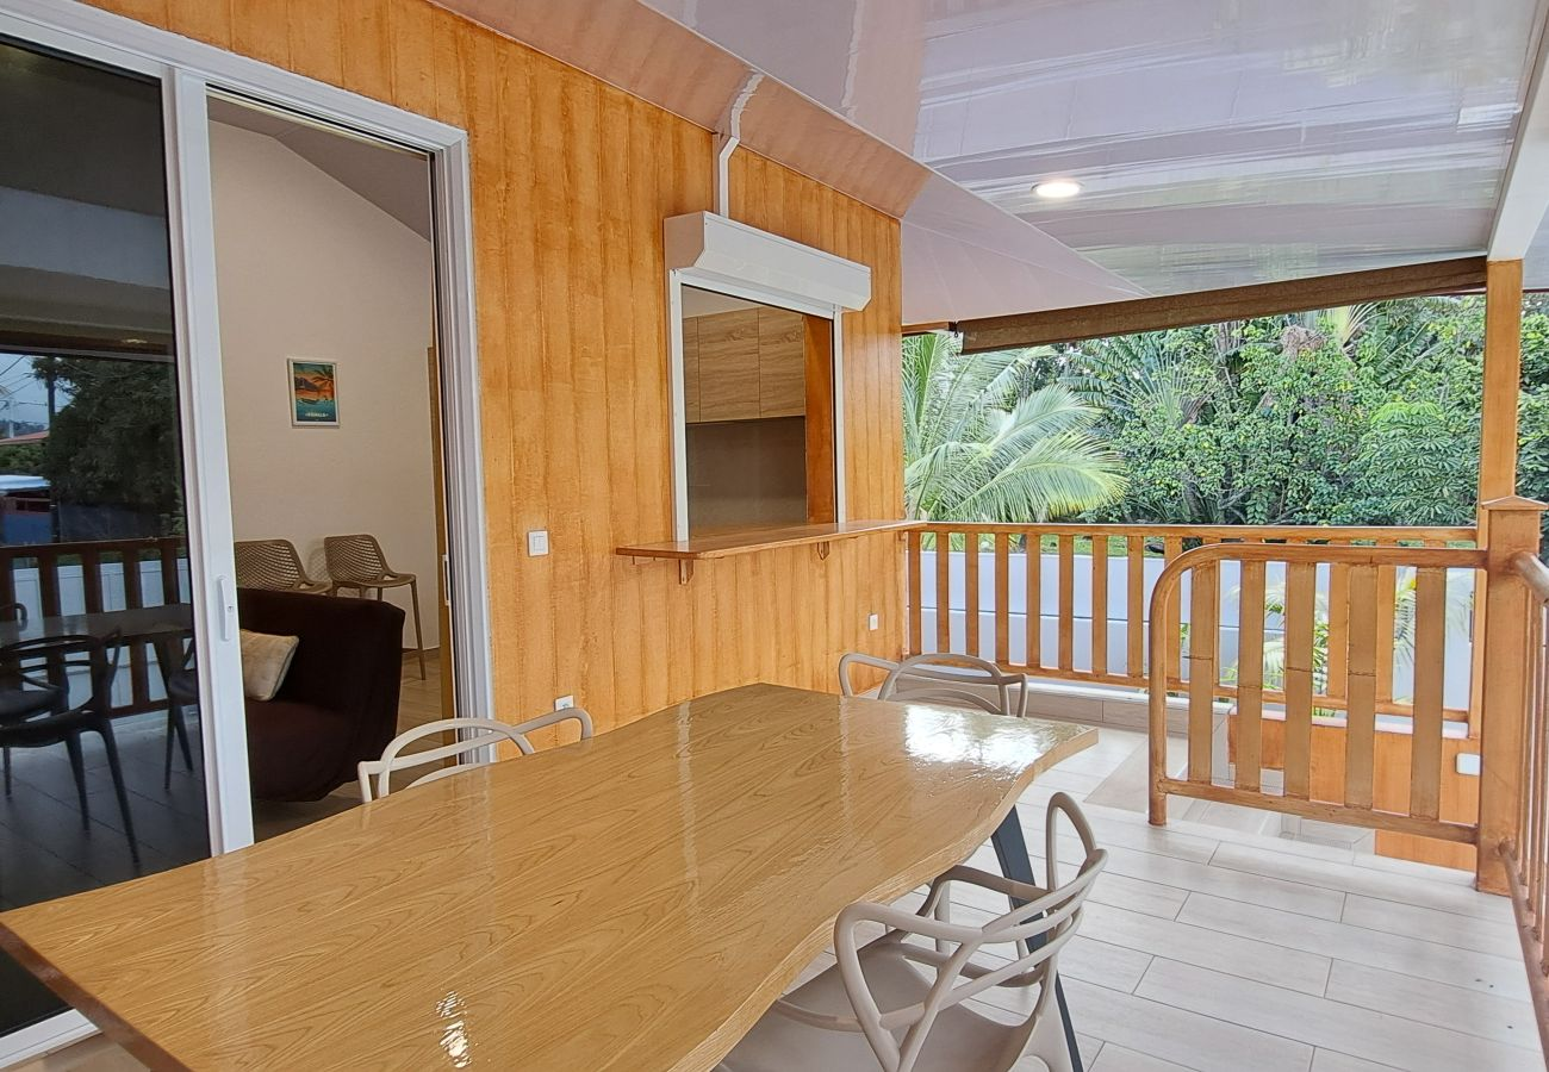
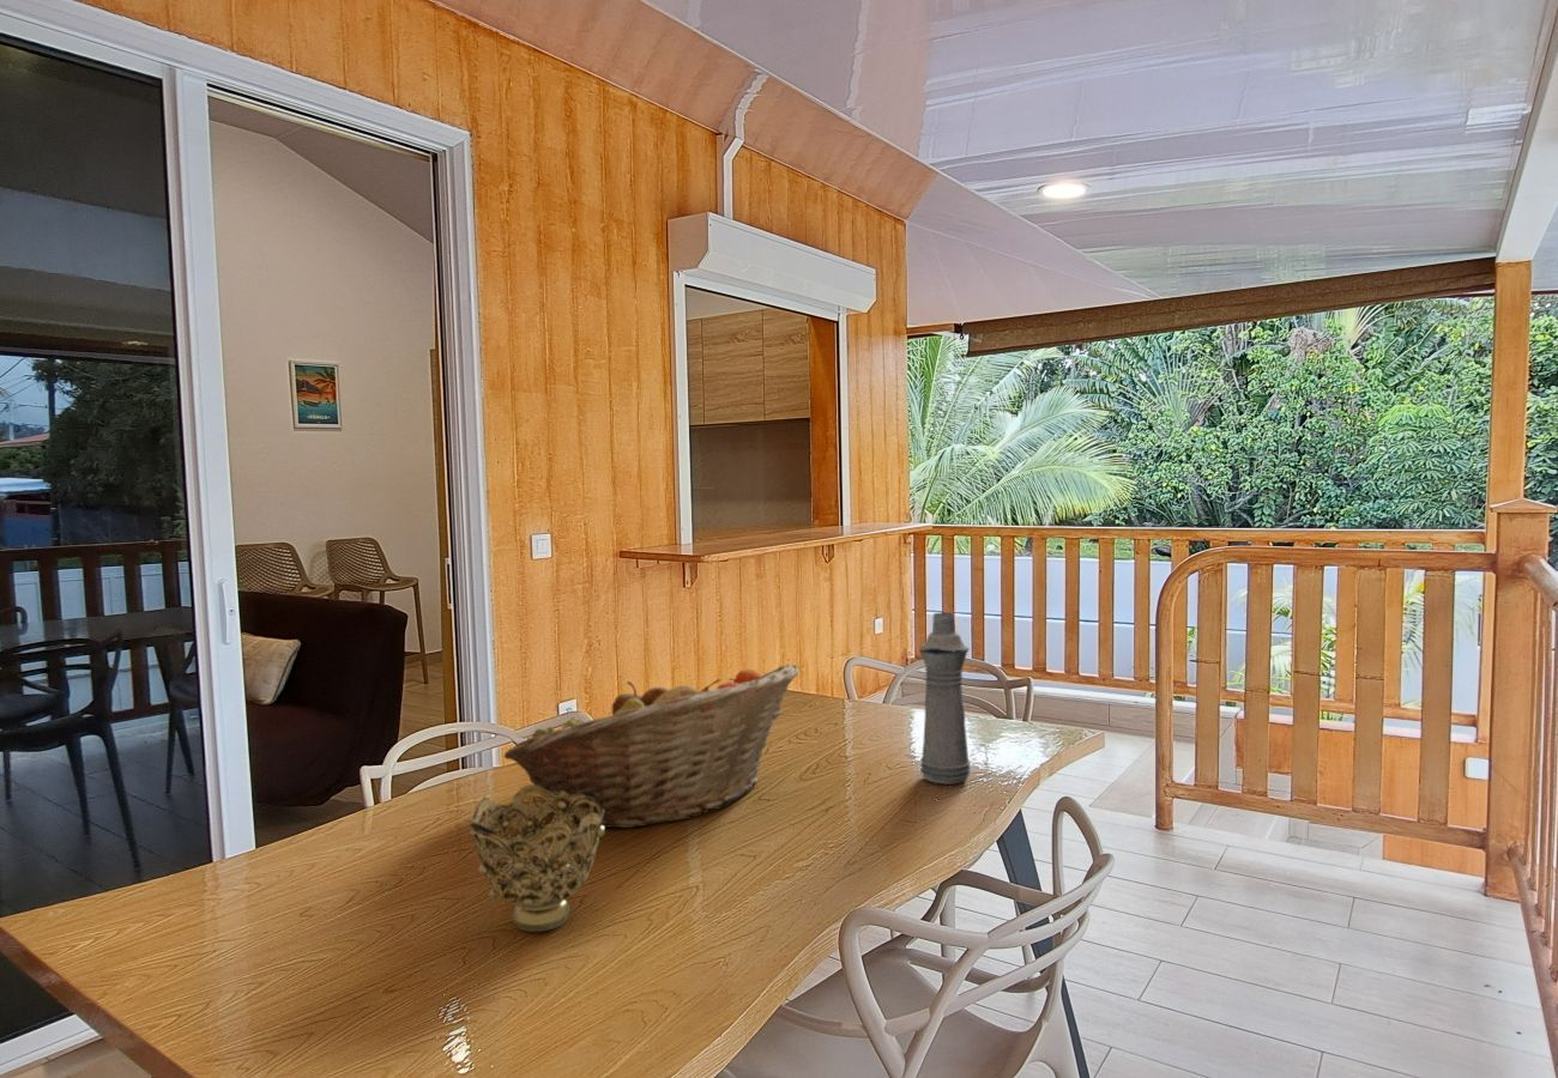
+ bottle (943, 696)
+ decorative bowl (539, 862)
+ fruit basket (662, 733)
